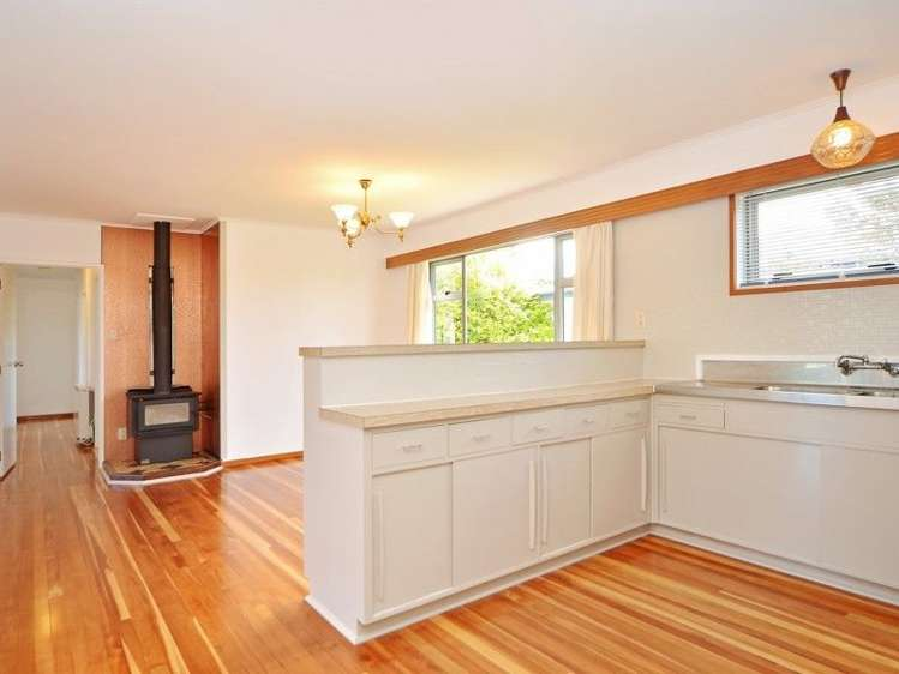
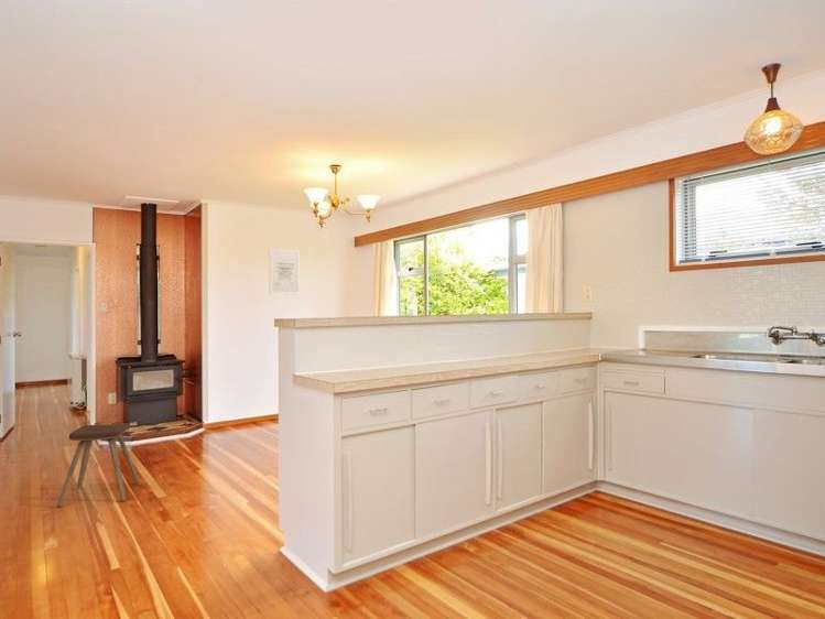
+ music stool (111, 456)
+ wall art (284, 272)
